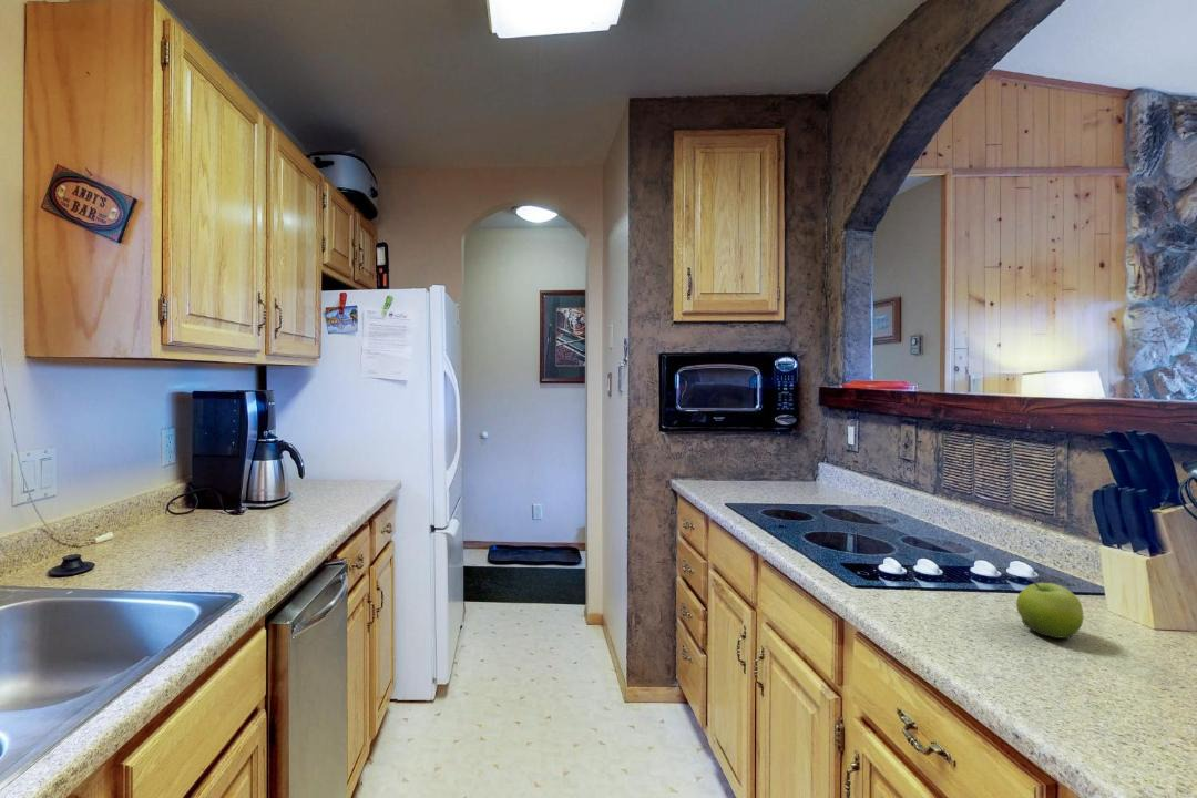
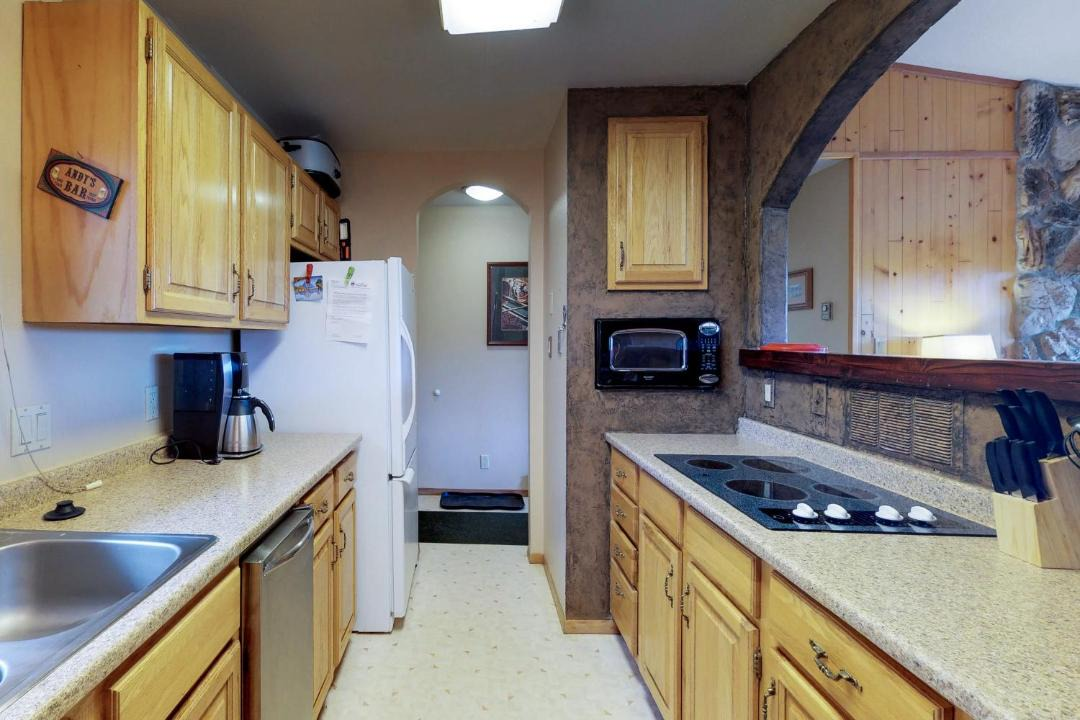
- fruit (1048, 608)
